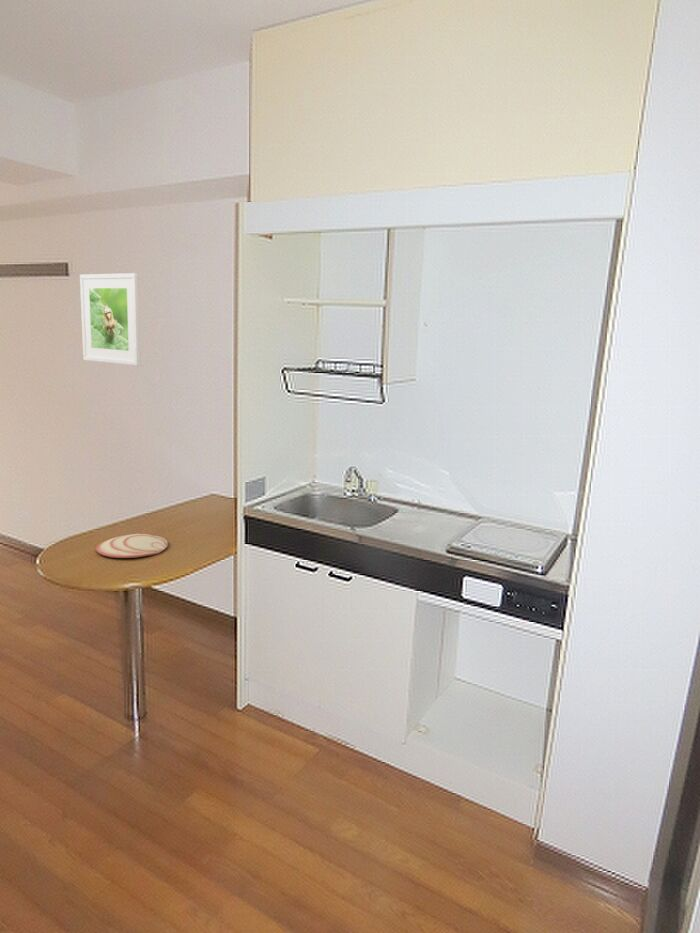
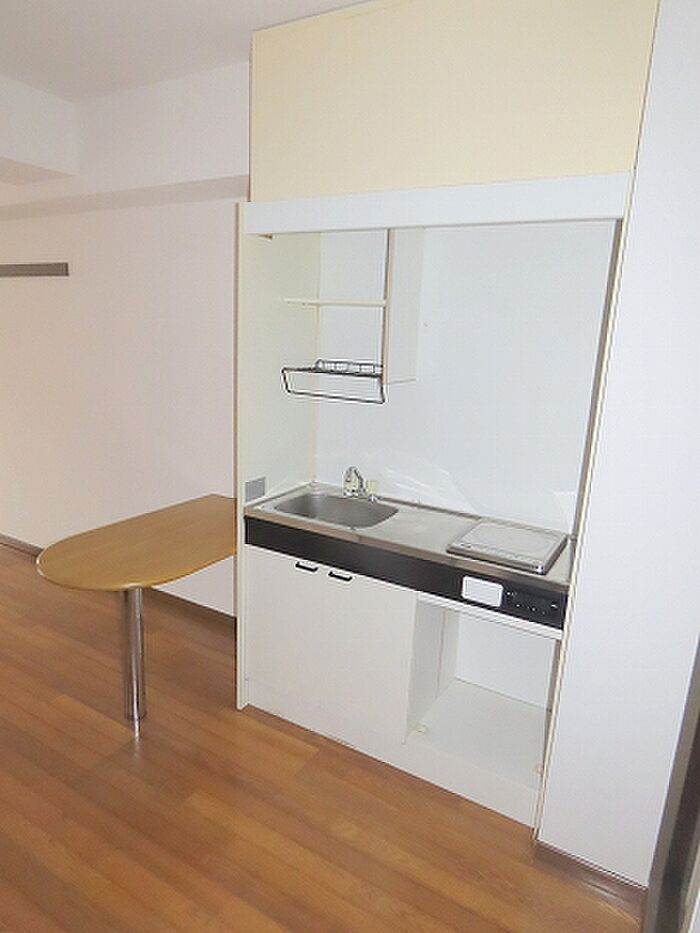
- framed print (109, 319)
- plate (132, 543)
